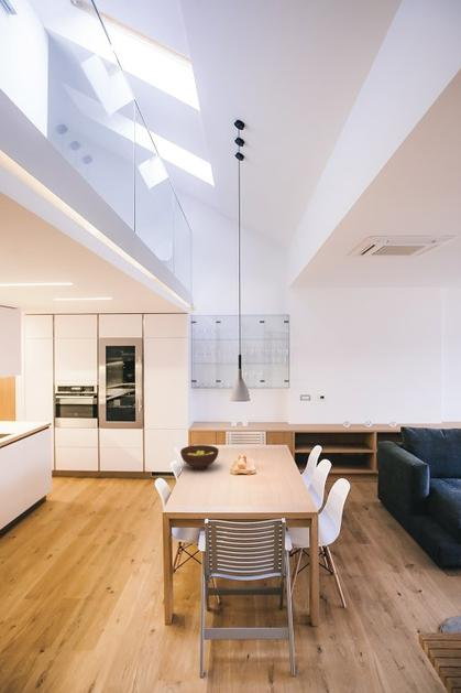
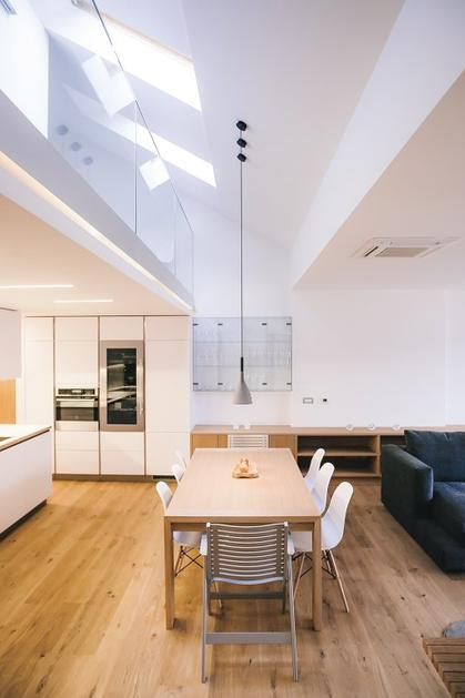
- fruit bowl (199, 458)
